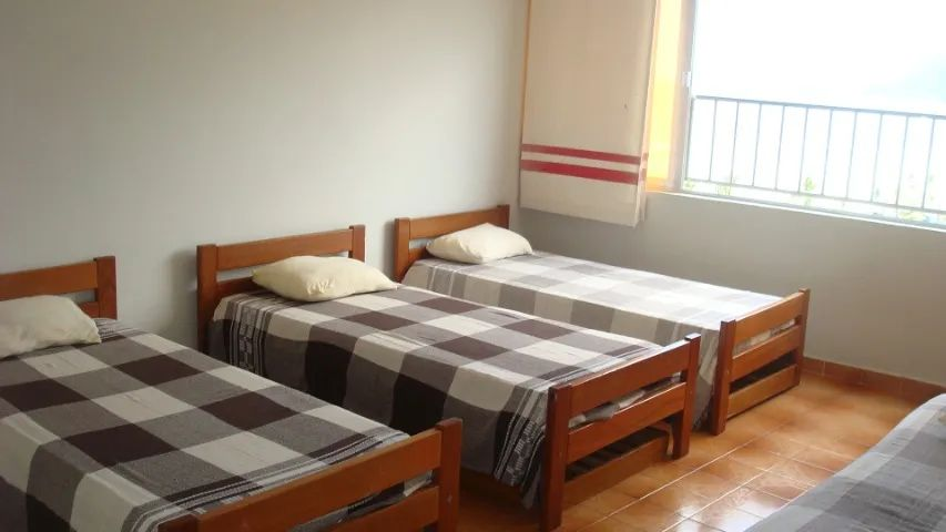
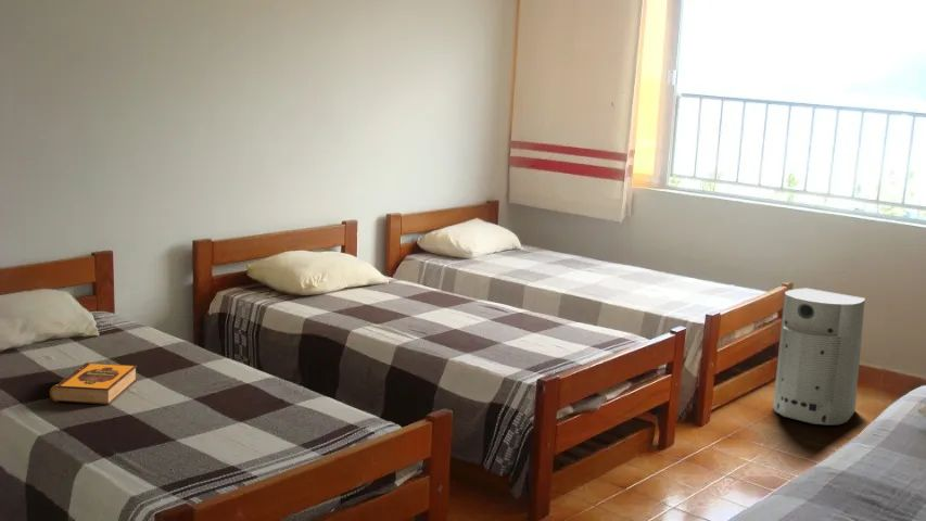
+ fan (816, 355)
+ hardback book (94, 382)
